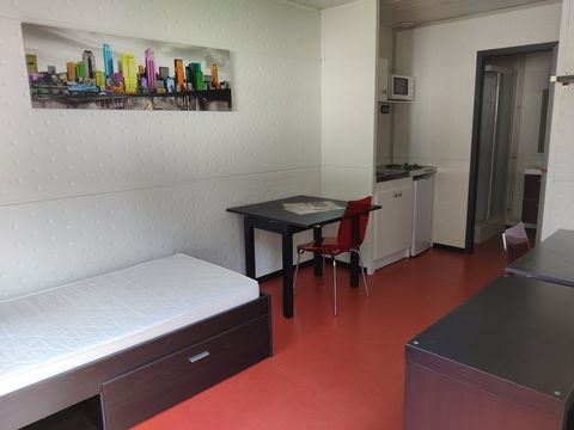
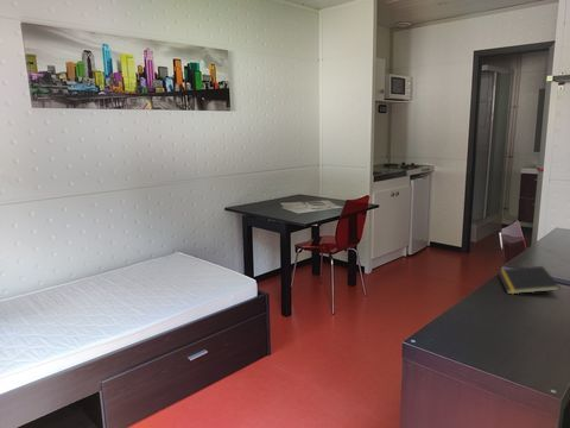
+ notepad (526, 278)
